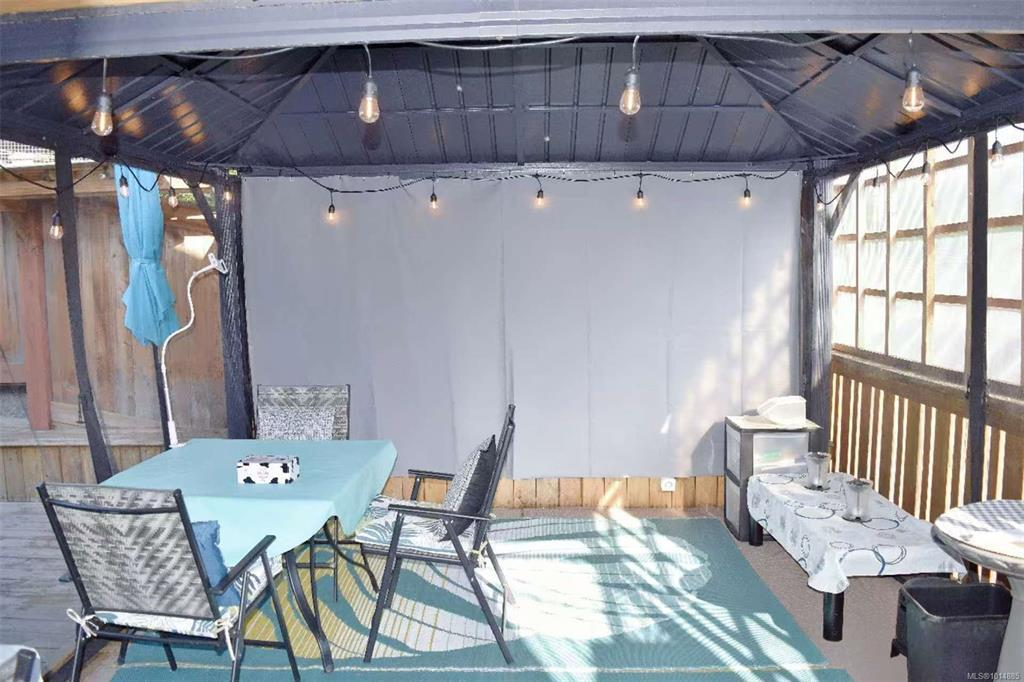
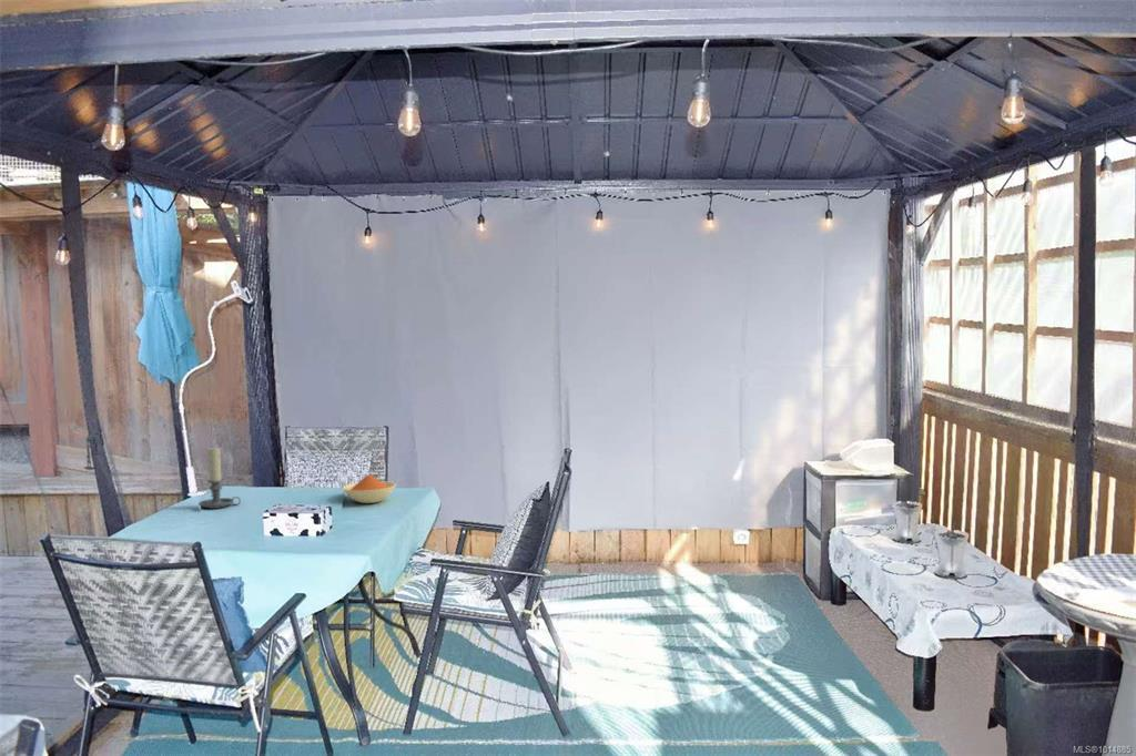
+ bowl (369, 488)
+ candle holder (219, 477)
